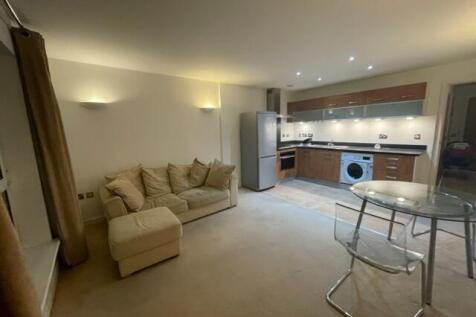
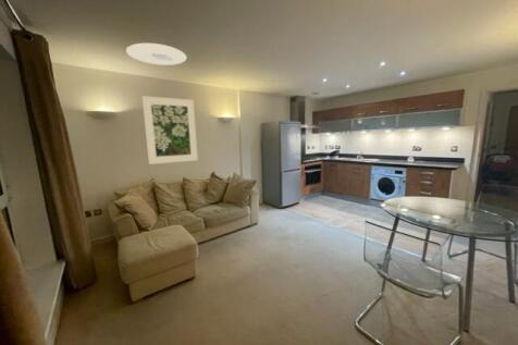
+ ceiling light (157, 52)
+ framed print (172, 131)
